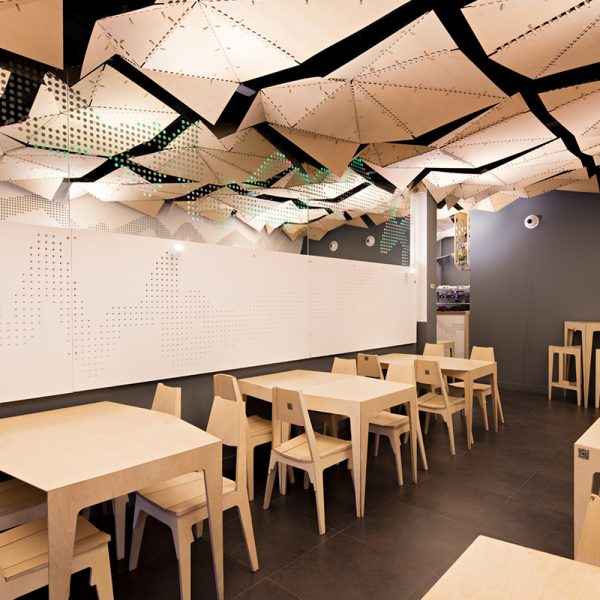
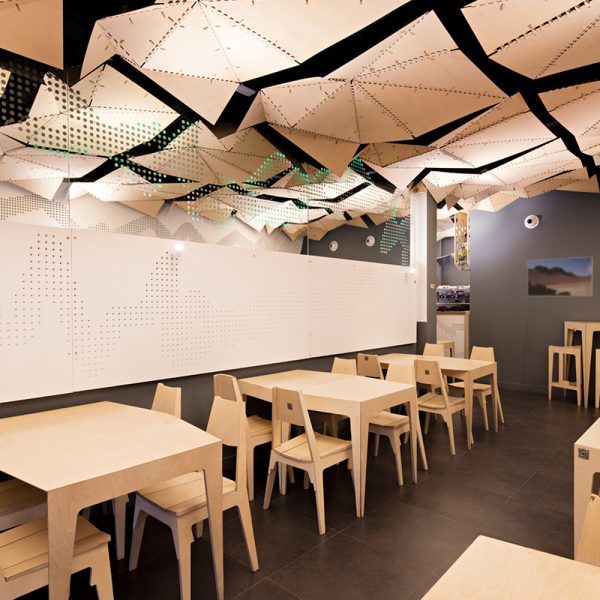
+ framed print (558, 277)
